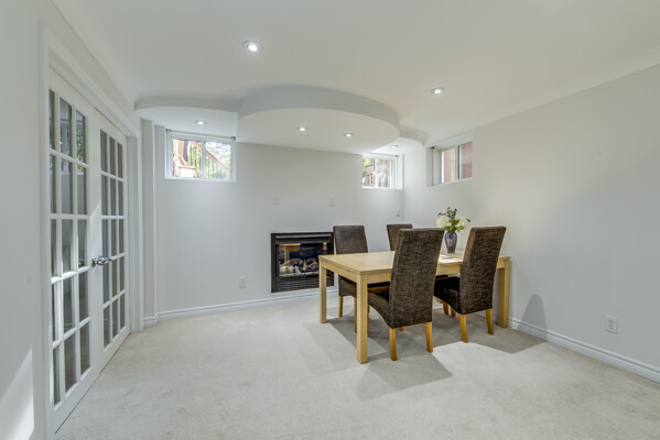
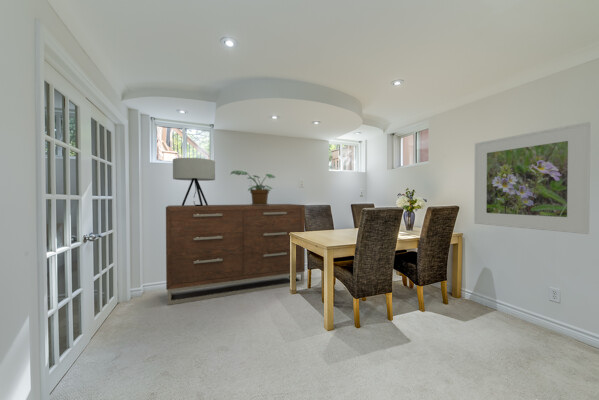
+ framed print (522, 181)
+ dresser (238, 245)
+ table lamp (195, 183)
+ potted plant (255, 187)
